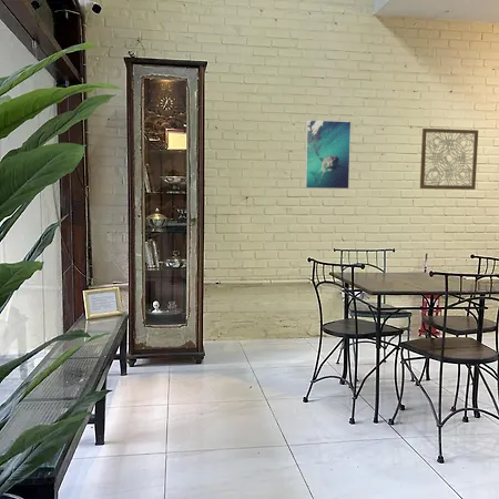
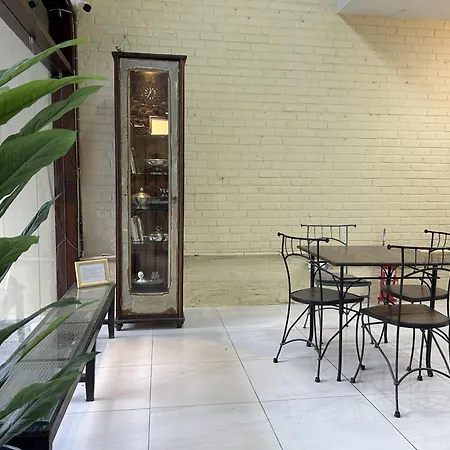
- wall art (447, 160)
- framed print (327, 154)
